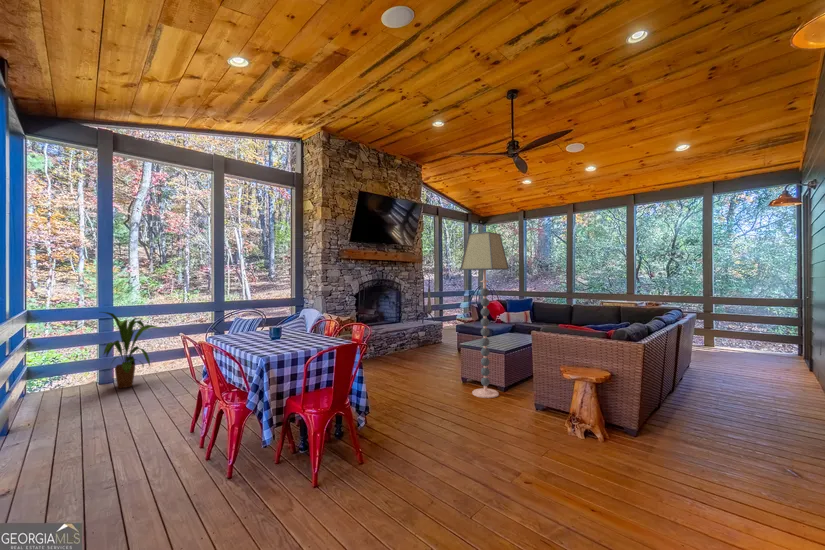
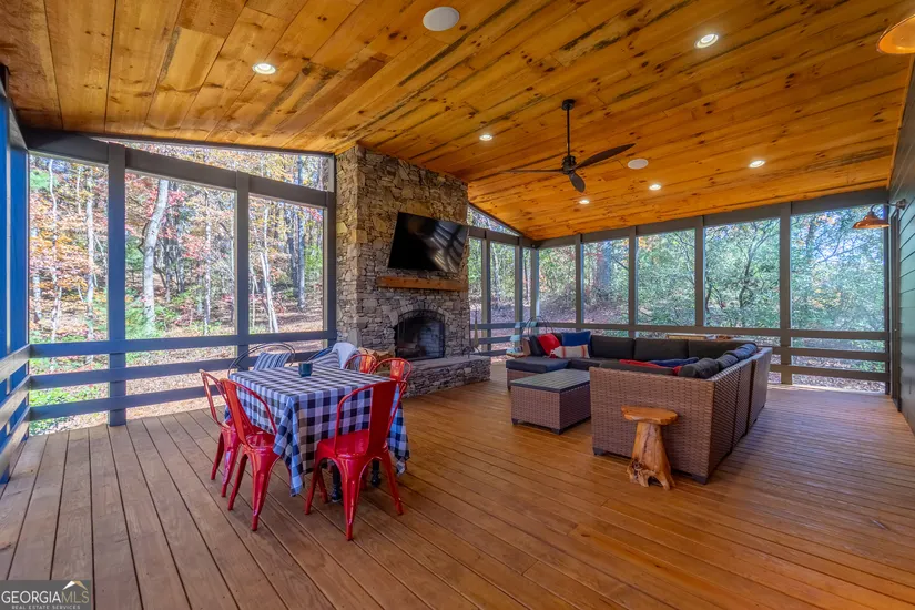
- house plant (133, 348)
- floor lamp (484, 313)
